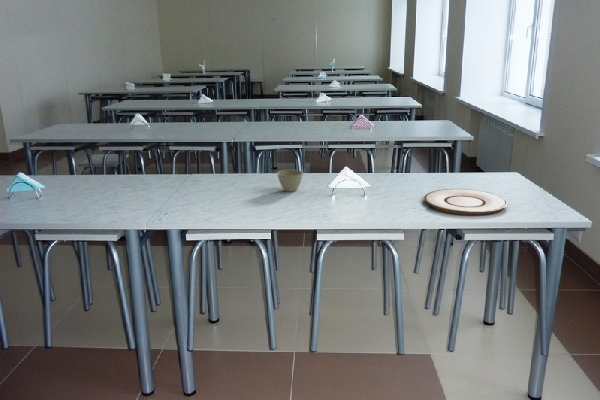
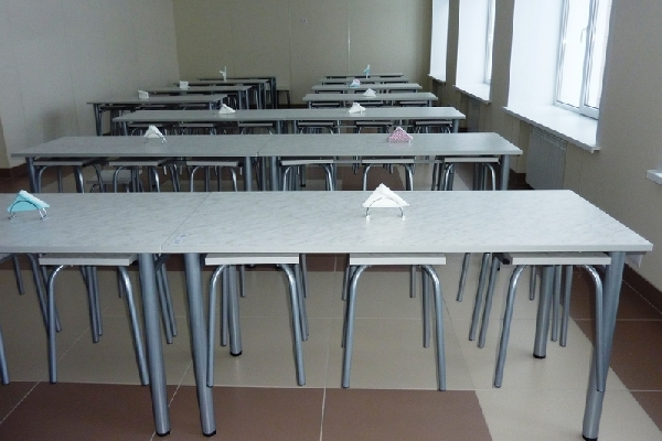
- plate (464, 201)
- flower pot (290, 181)
